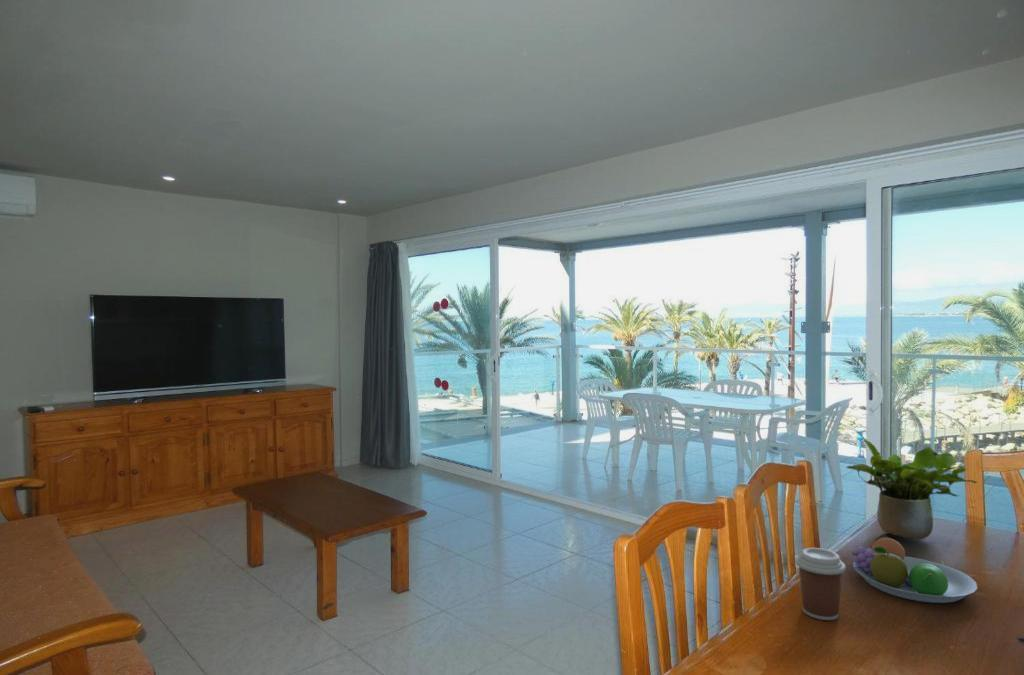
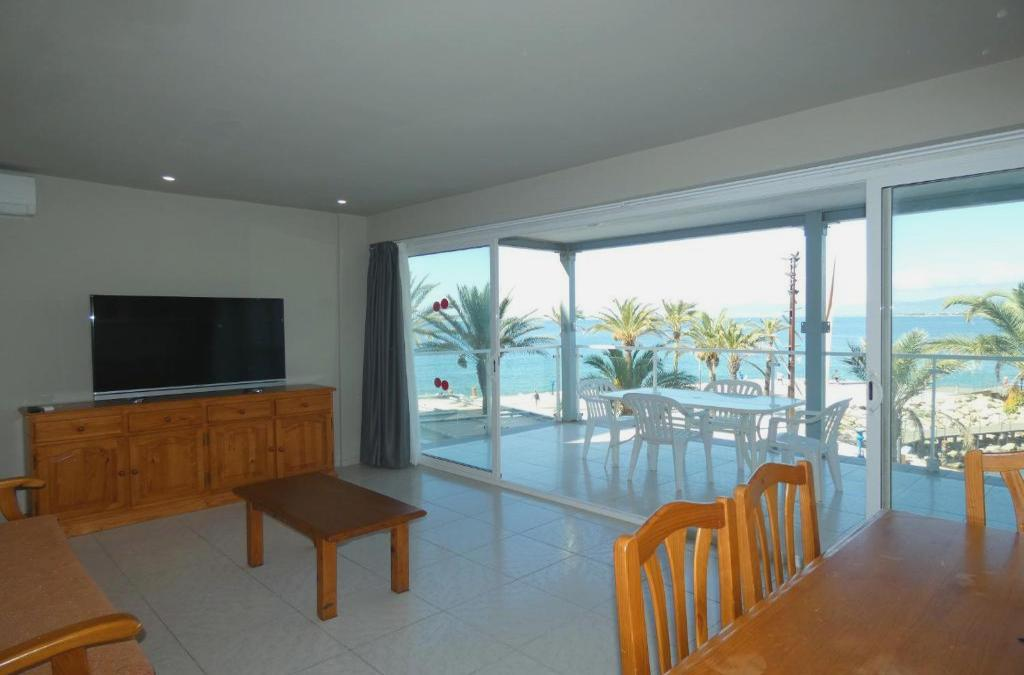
- fruit bowl (911, 565)
- coffee cup (820, 583)
- potted plant (909, 489)
